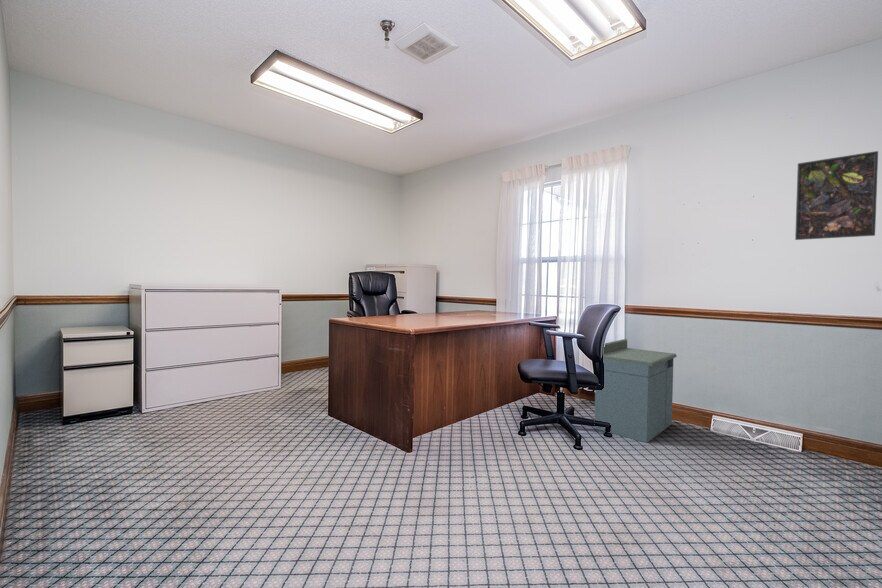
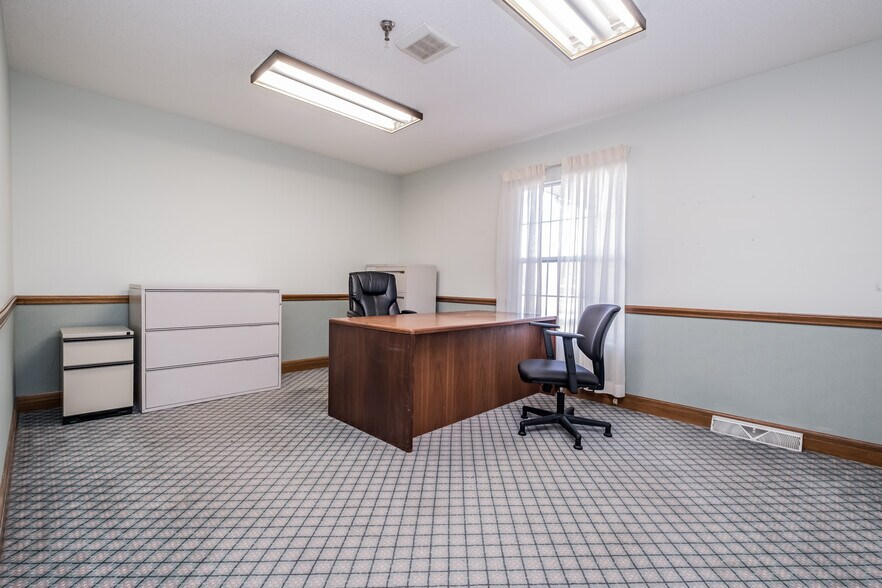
- storage cabinet (636, 385)
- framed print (834, 197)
